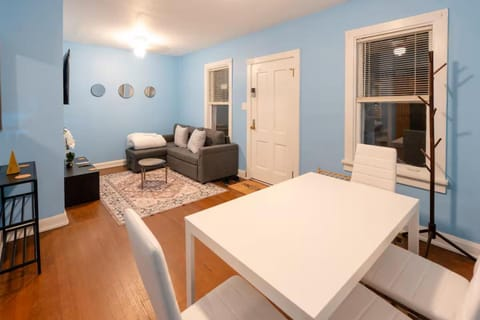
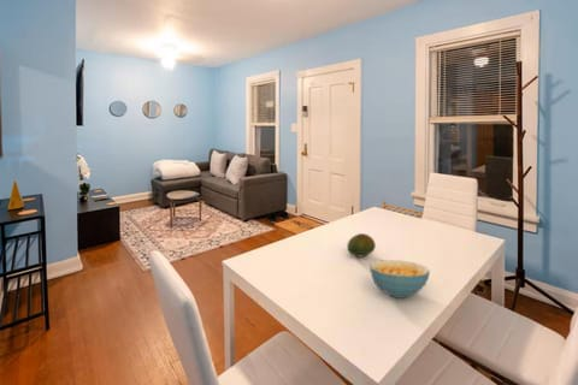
+ cereal bowl (397, 280)
+ fruit (360, 245)
